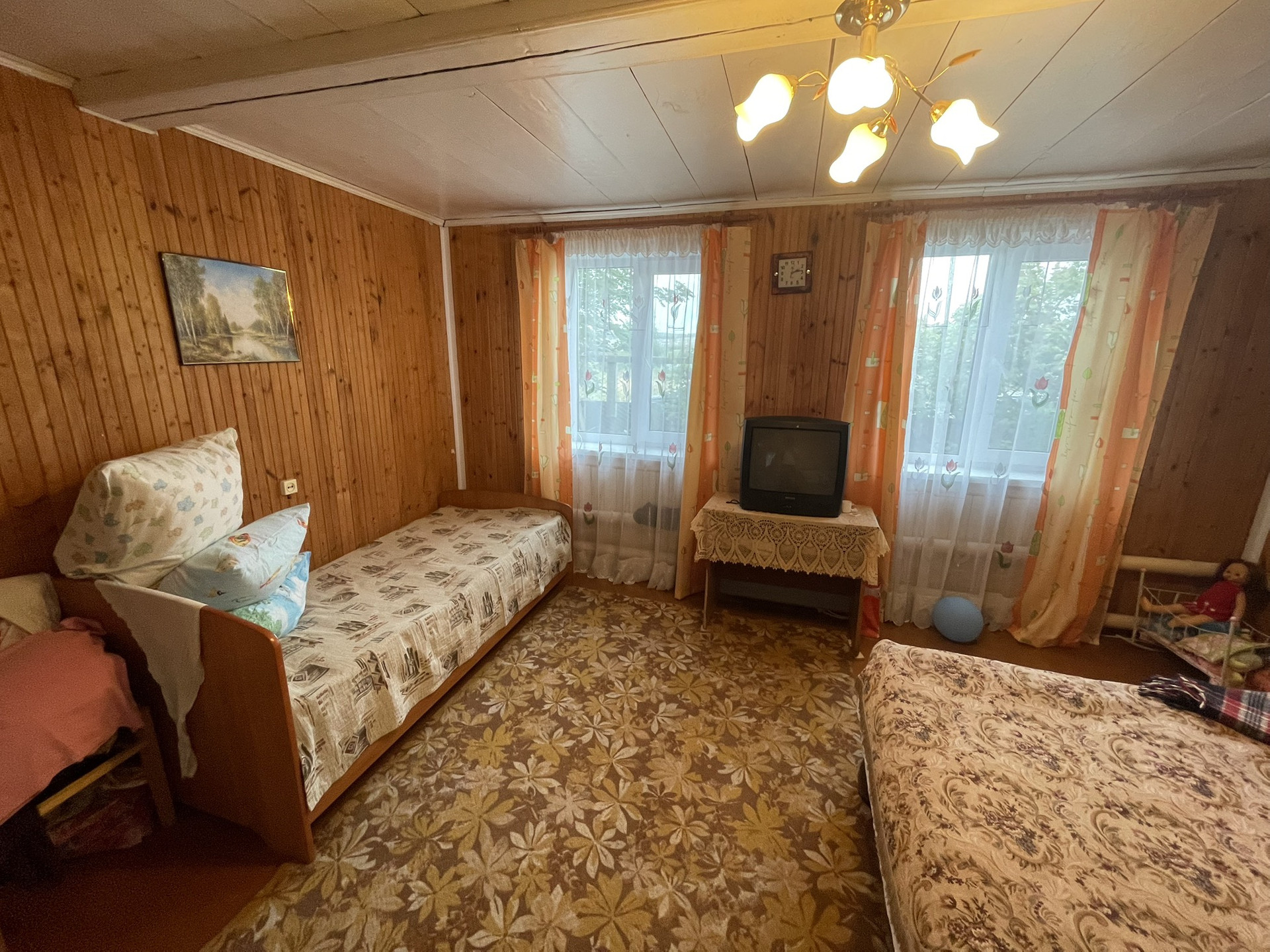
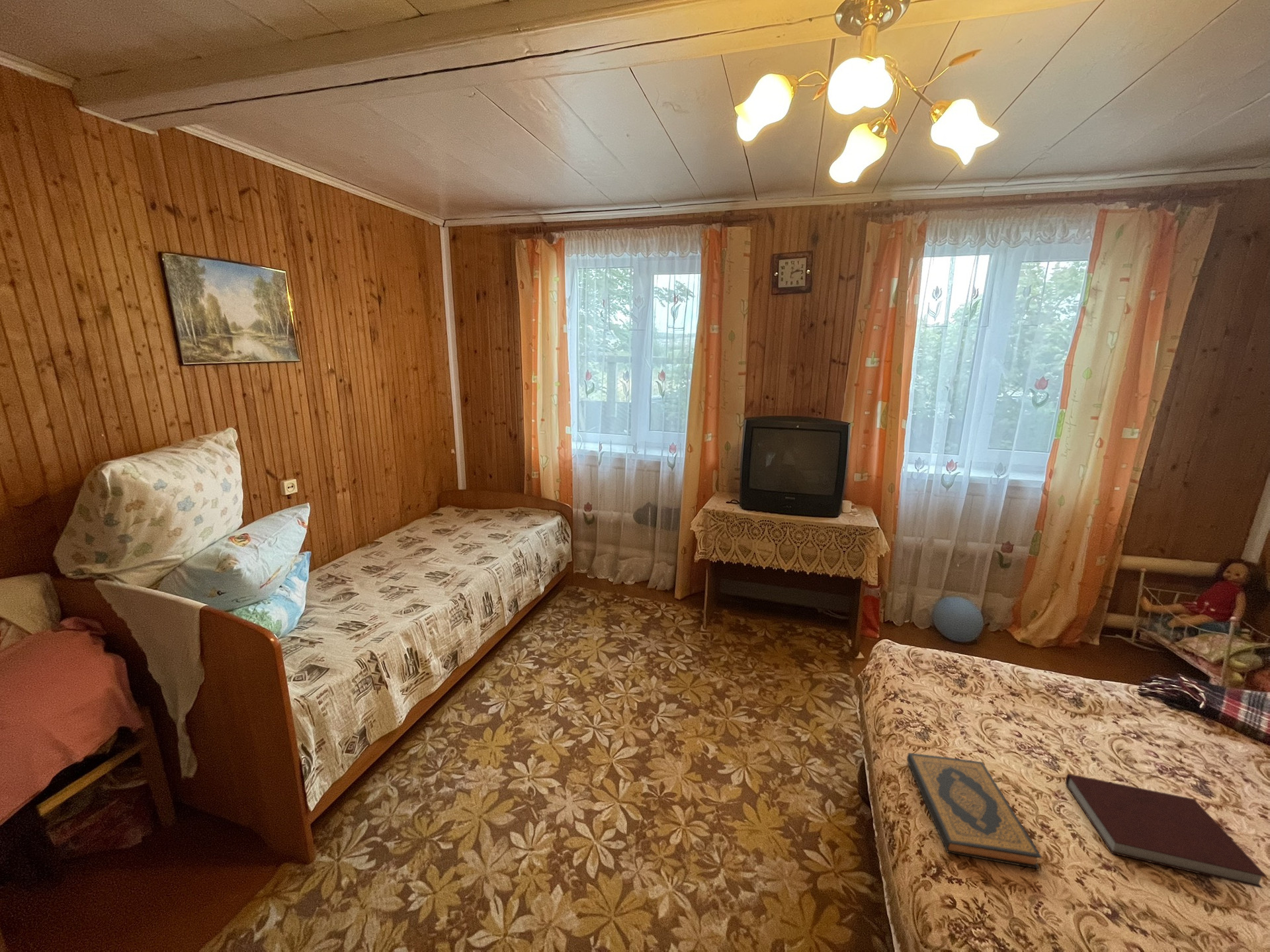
+ hardback book (966, 803)
+ notebook (1154, 824)
